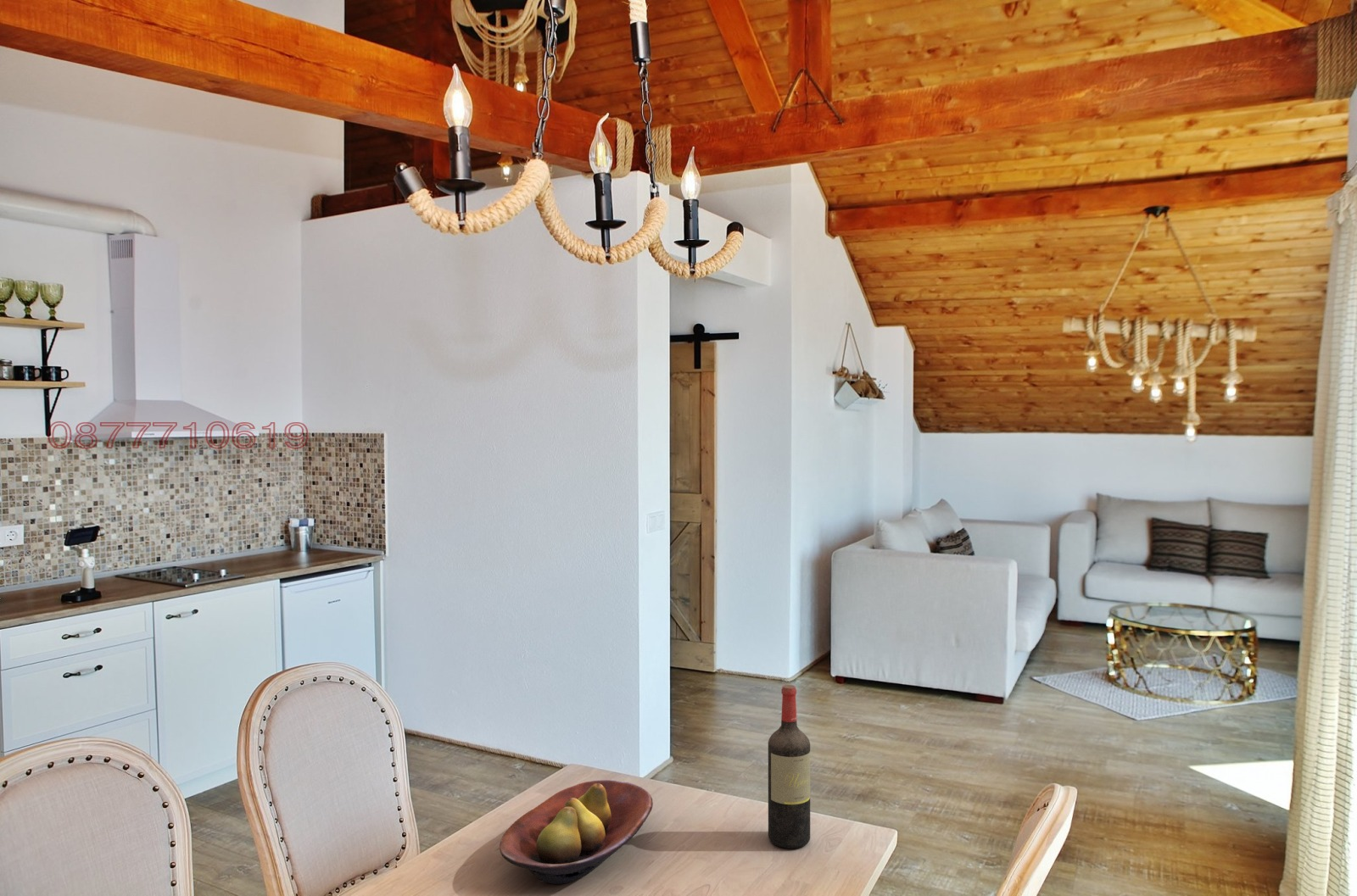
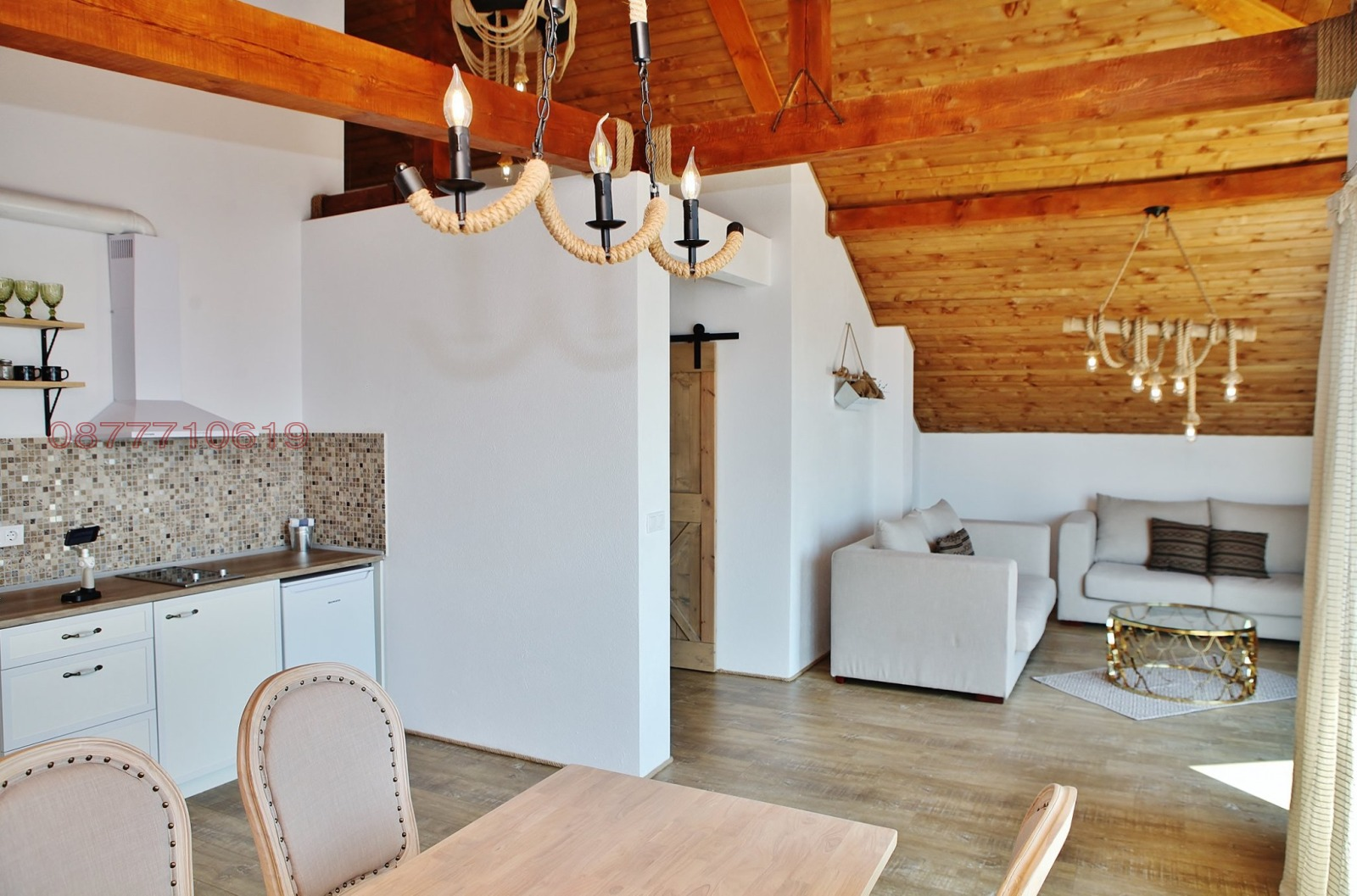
- fruit bowl (580, 822)
- wine bottle (789, 763)
